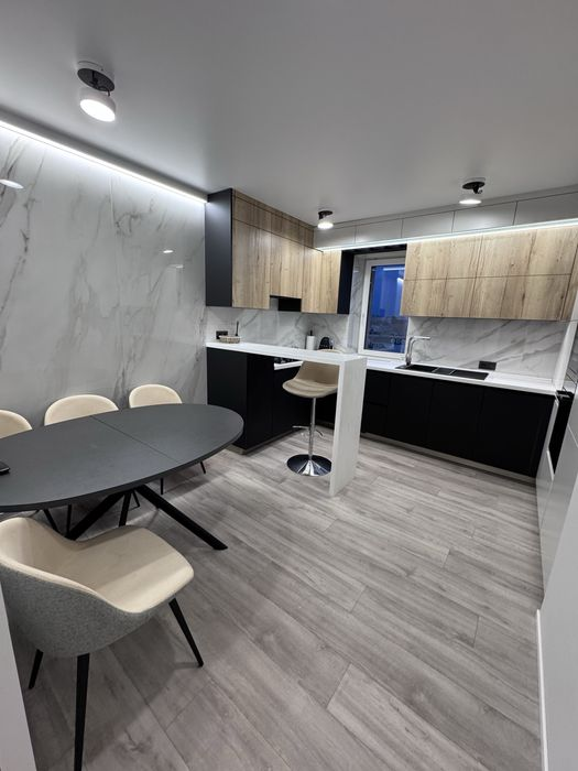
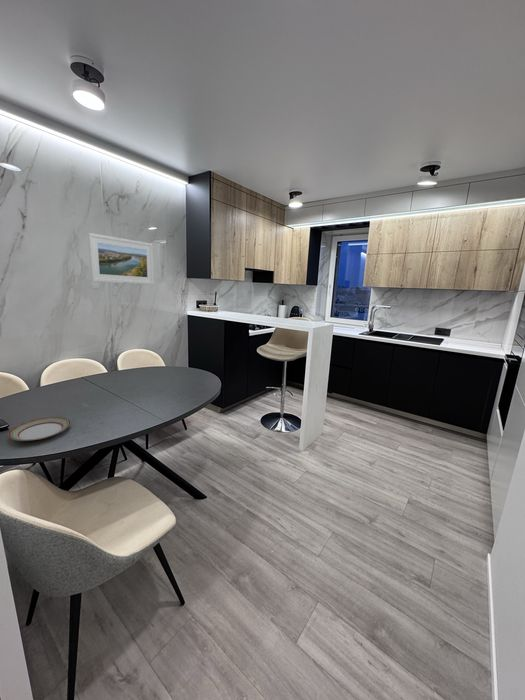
+ plate (41, 429)
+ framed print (124, 261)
